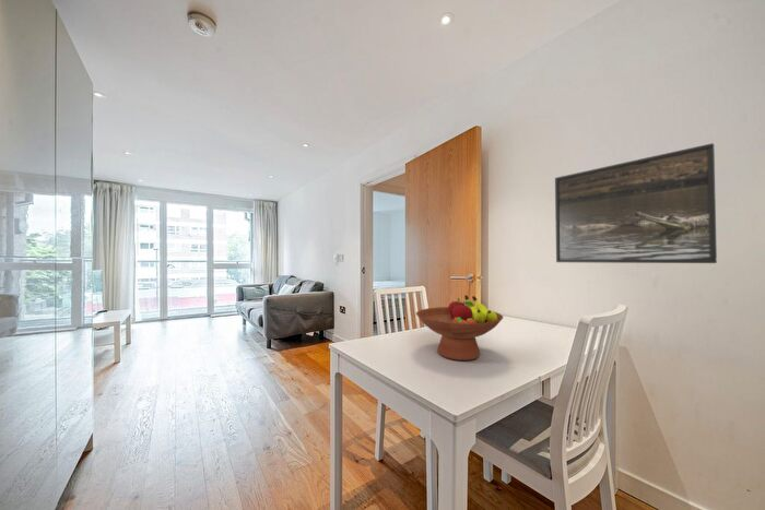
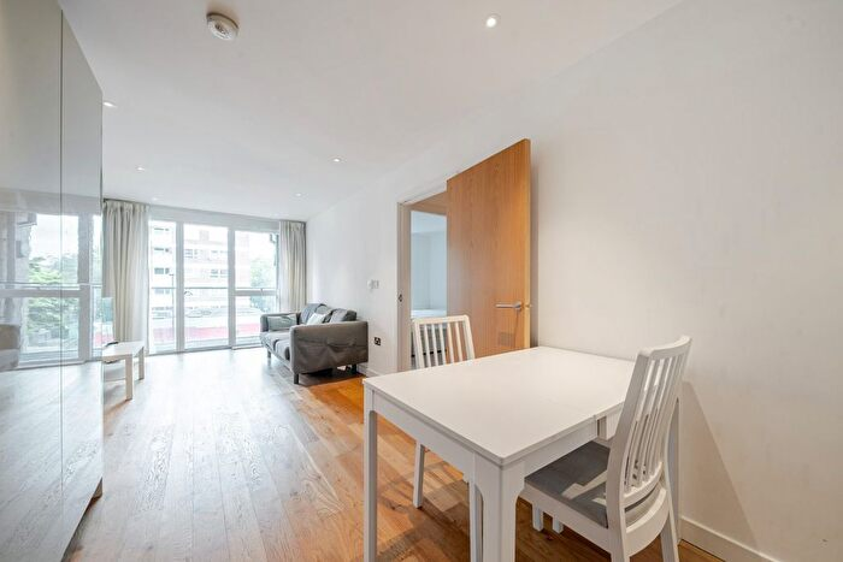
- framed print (622, 213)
- fruit bowl (458, 325)
